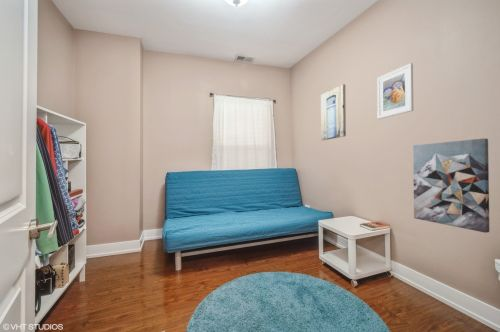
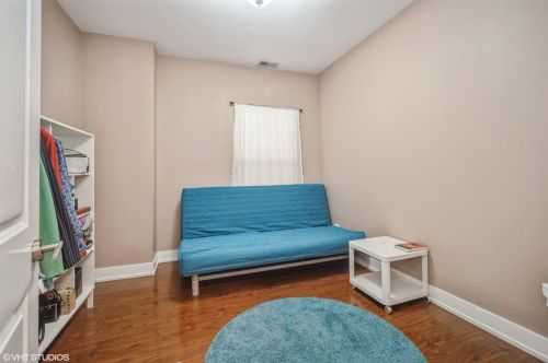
- wall art (446, 183)
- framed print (393, 93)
- wall art (332, 114)
